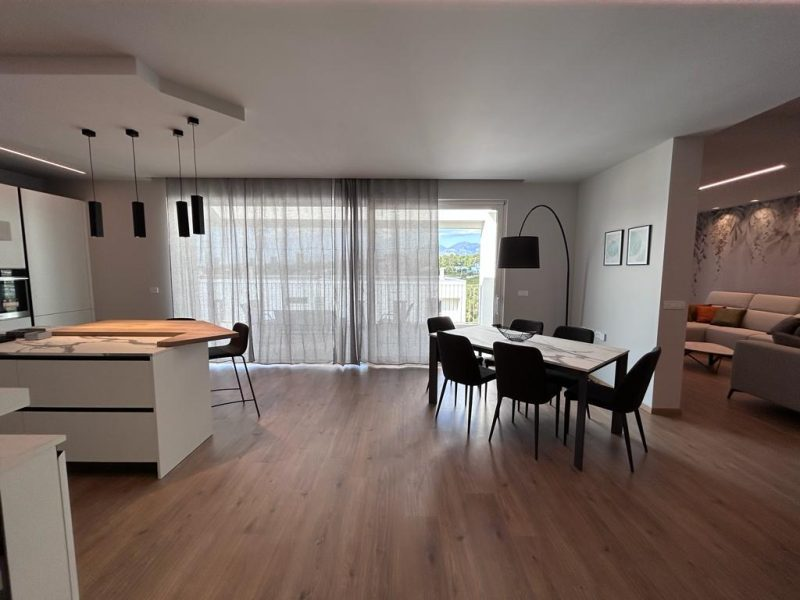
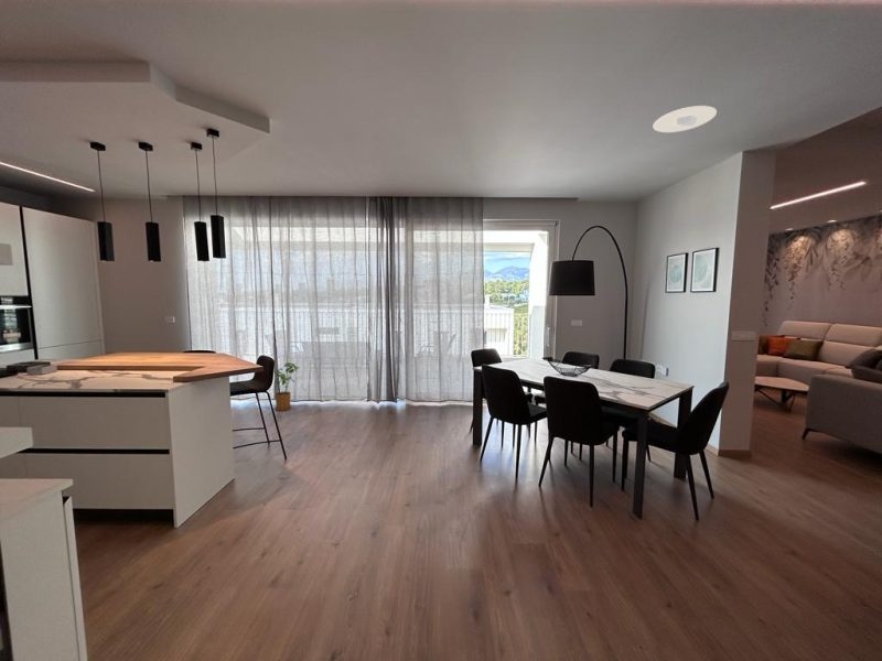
+ house plant (282, 386)
+ recessed light (684, 117)
